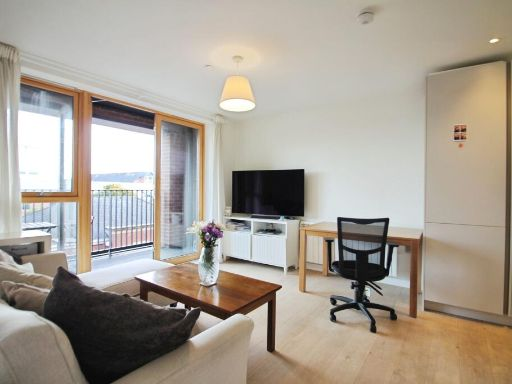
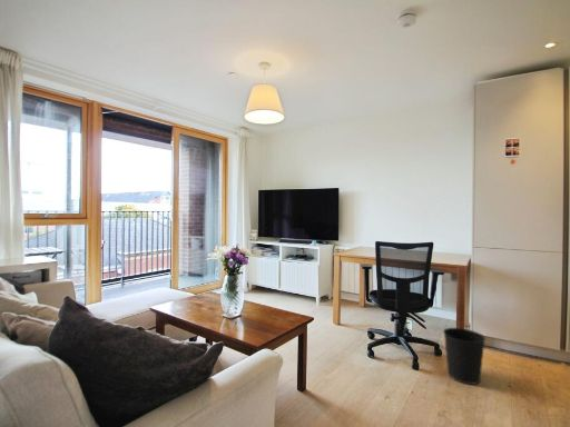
+ wastebasket (463, 355)
